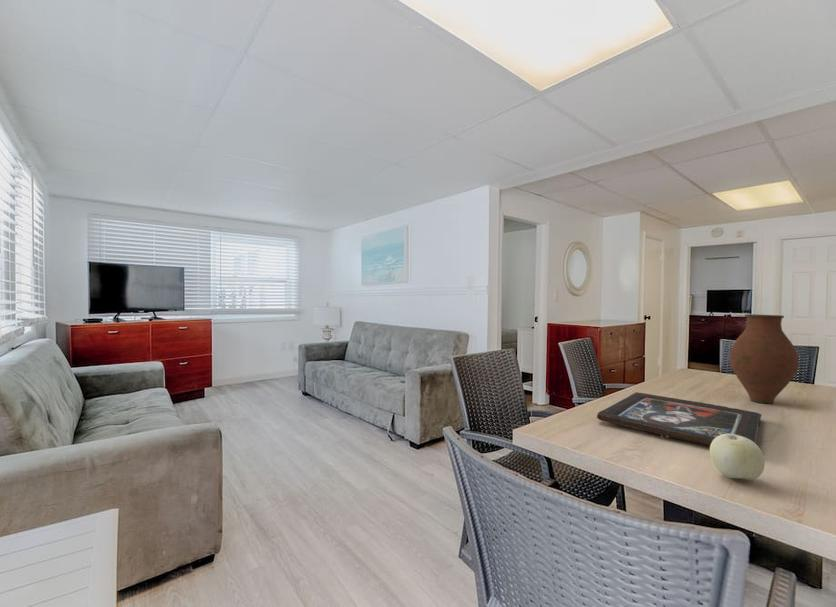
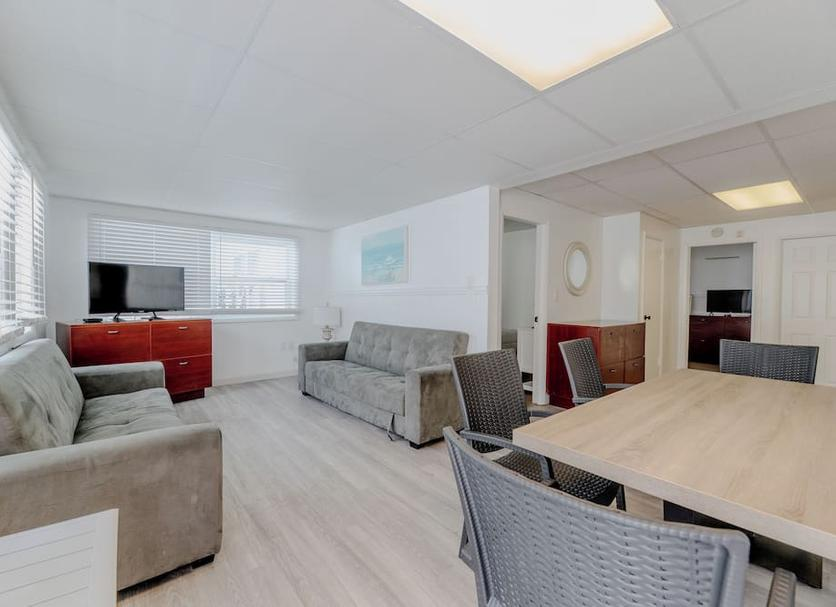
- vase (762, 358)
- fruit (736, 457)
- religious icon (679, 417)
